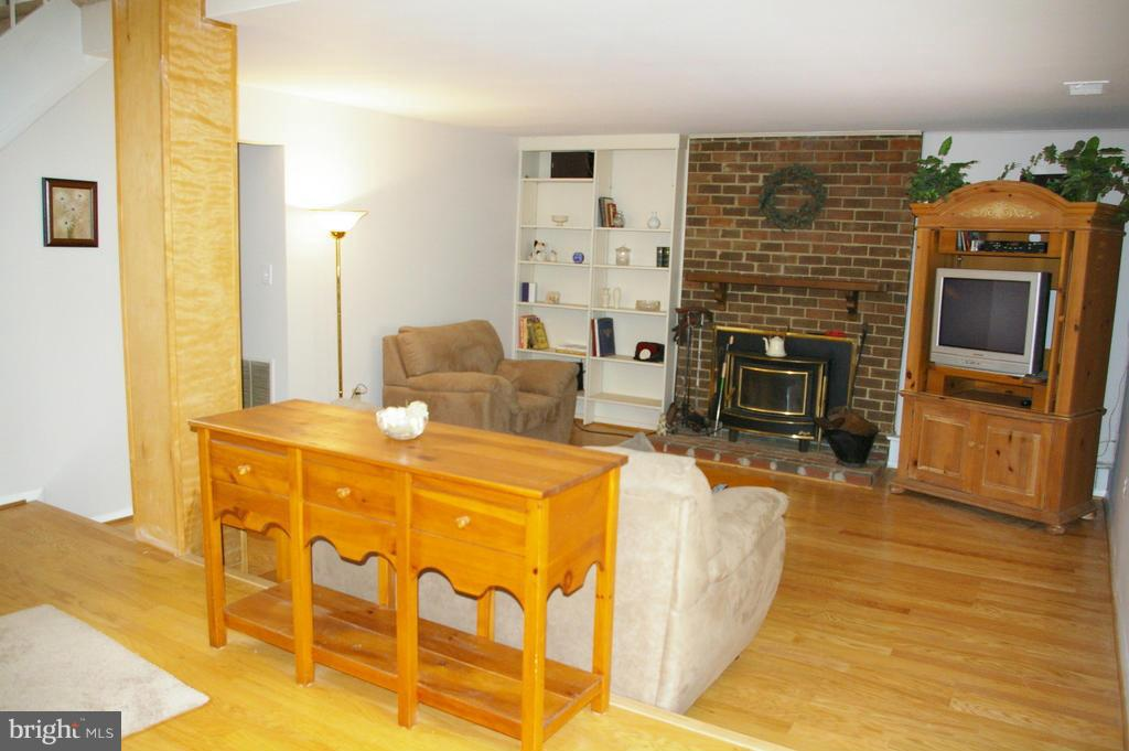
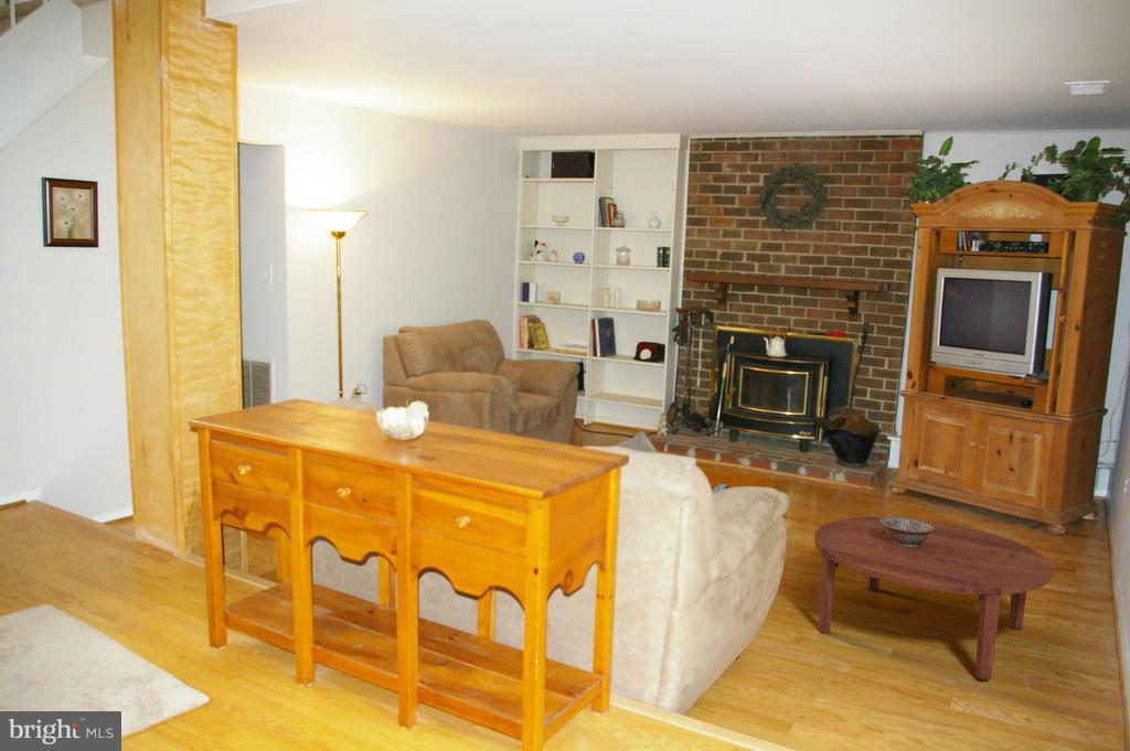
+ decorative bowl (906, 533)
+ coffee table (924, 588)
